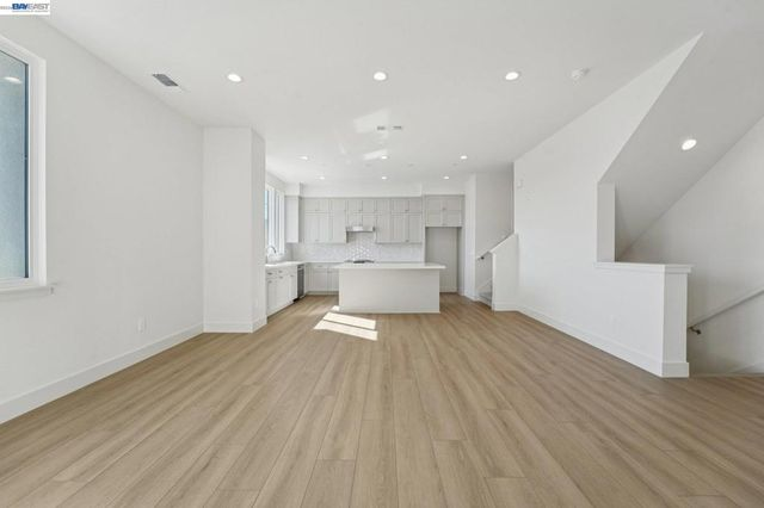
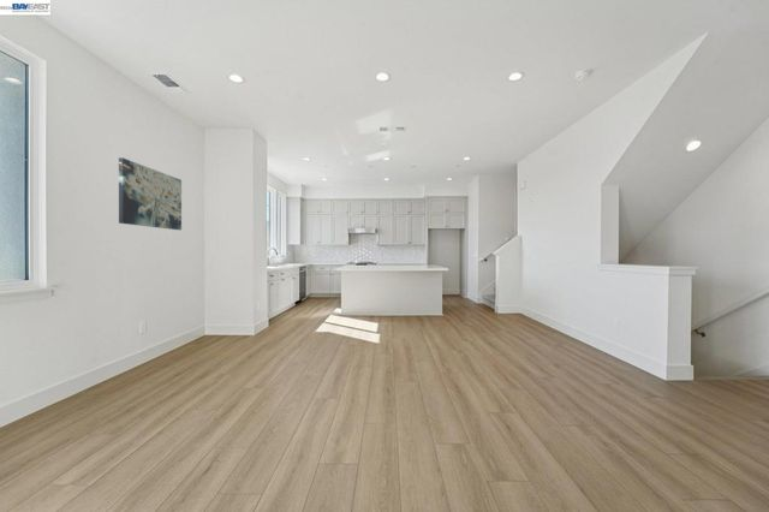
+ wall art (154, 198)
